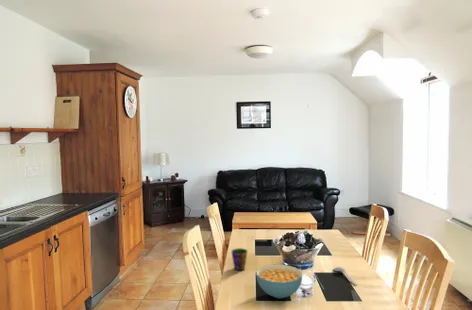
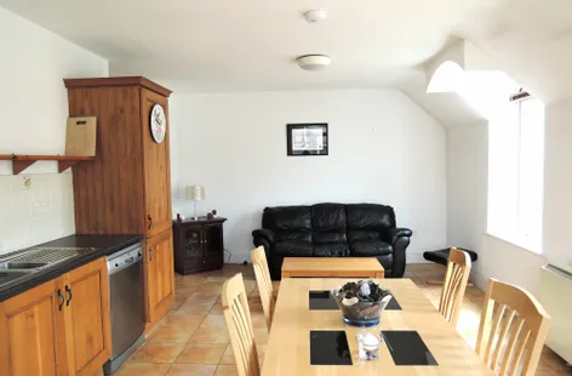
- spoon (345, 274)
- cup (239, 260)
- cereal bowl (279, 284)
